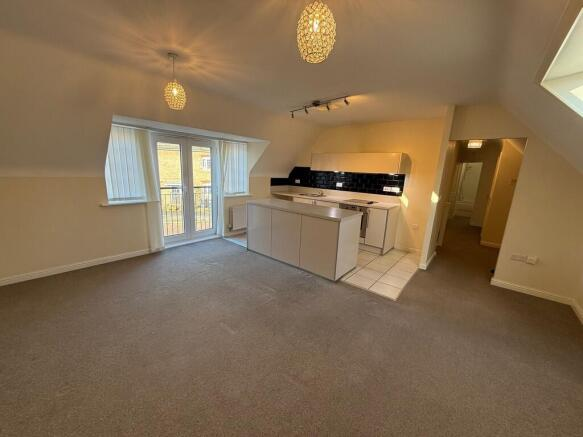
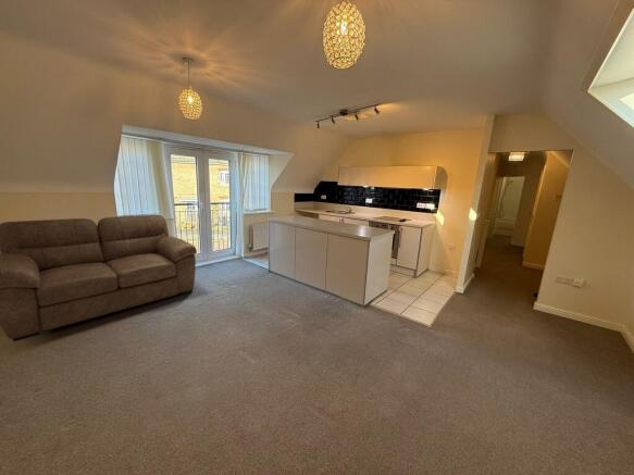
+ sofa (105, 261)
